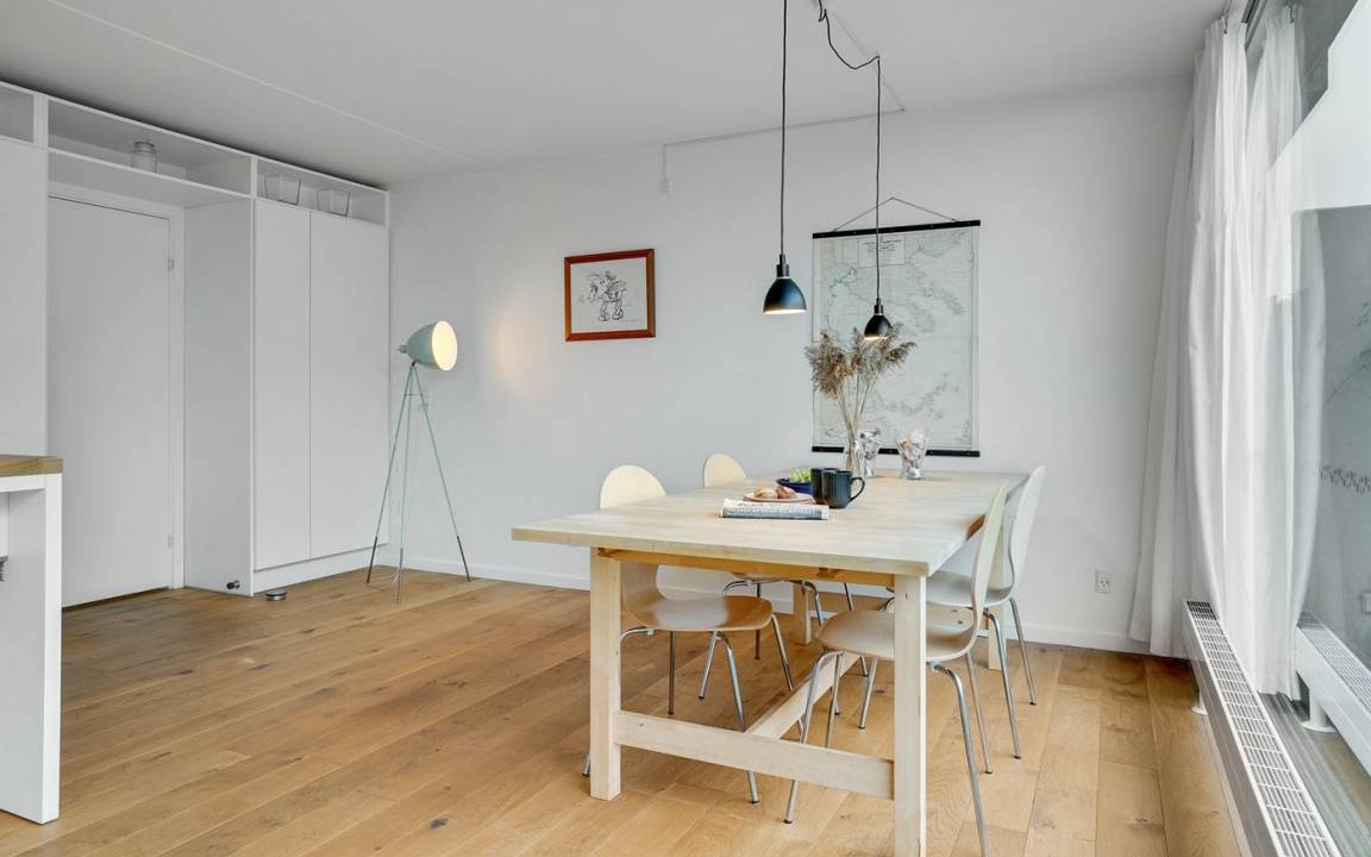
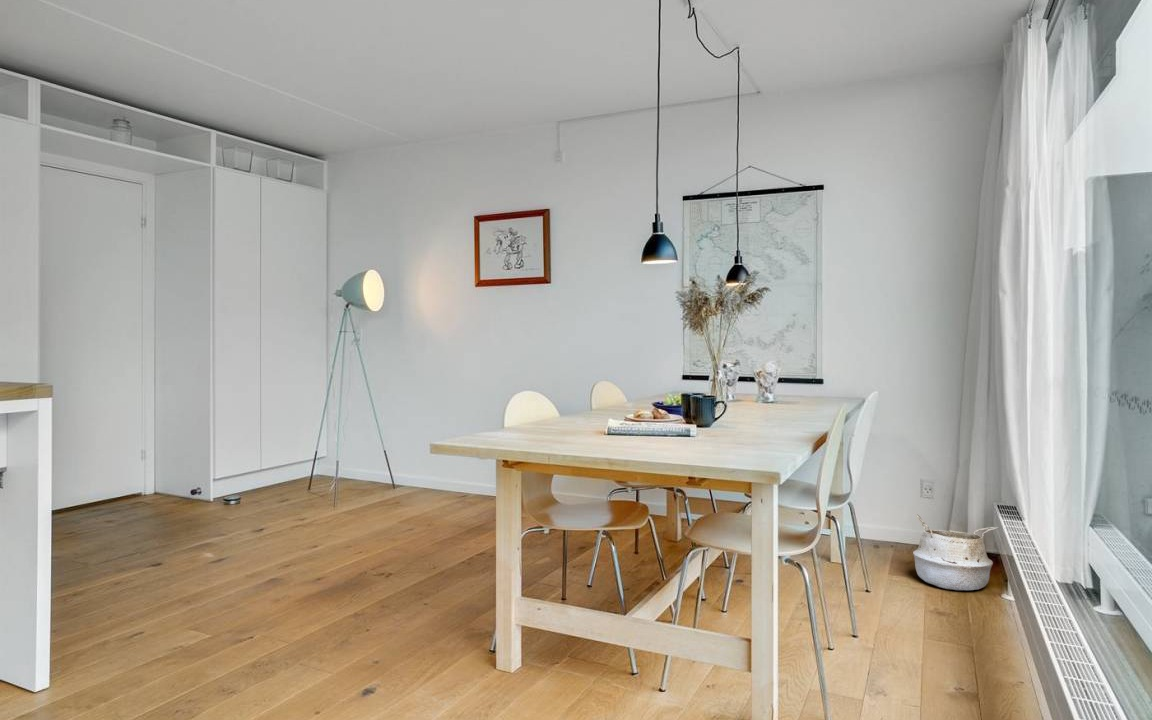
+ woven basket (955, 549)
